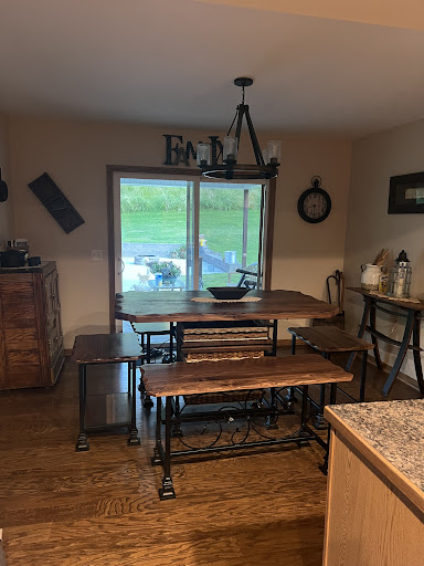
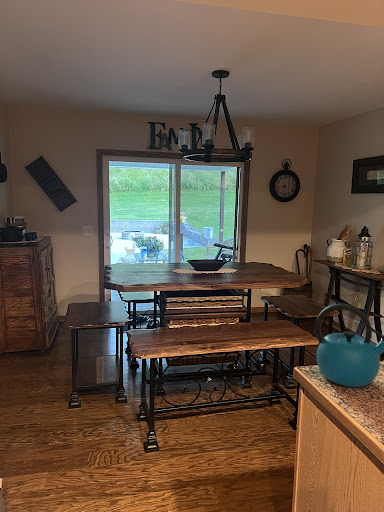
+ kettle (352, 342)
